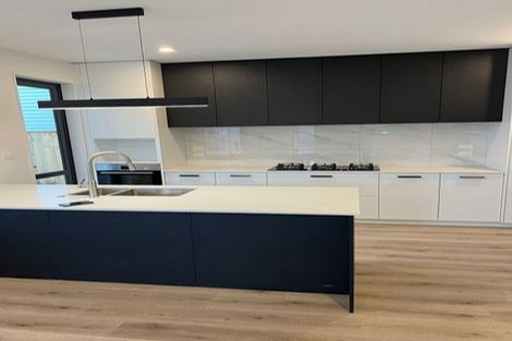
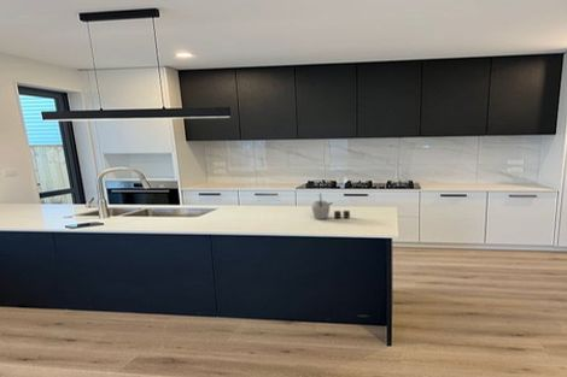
+ kettle (328, 206)
